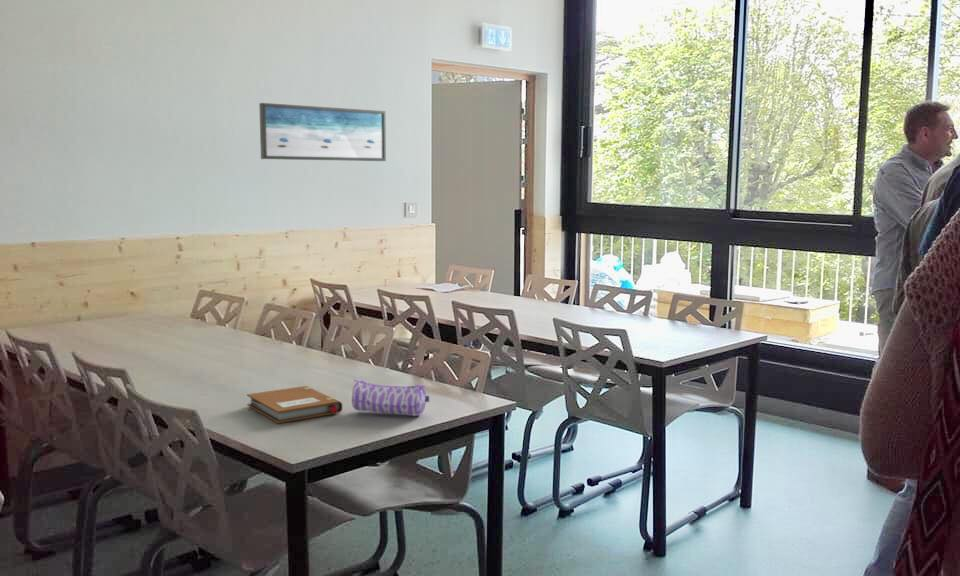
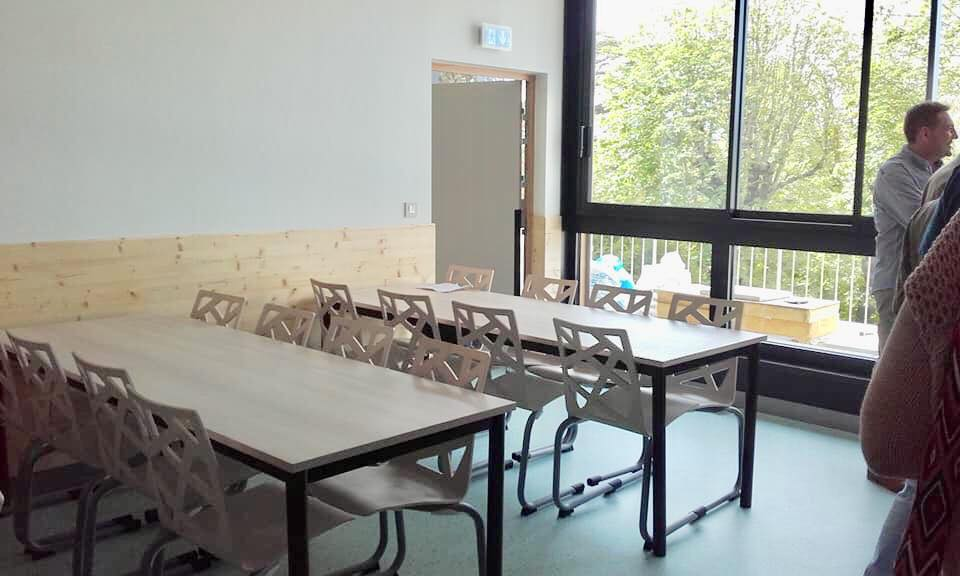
- pencil case (389, 397)
- wall art (326, 133)
- notebook (295, 403)
